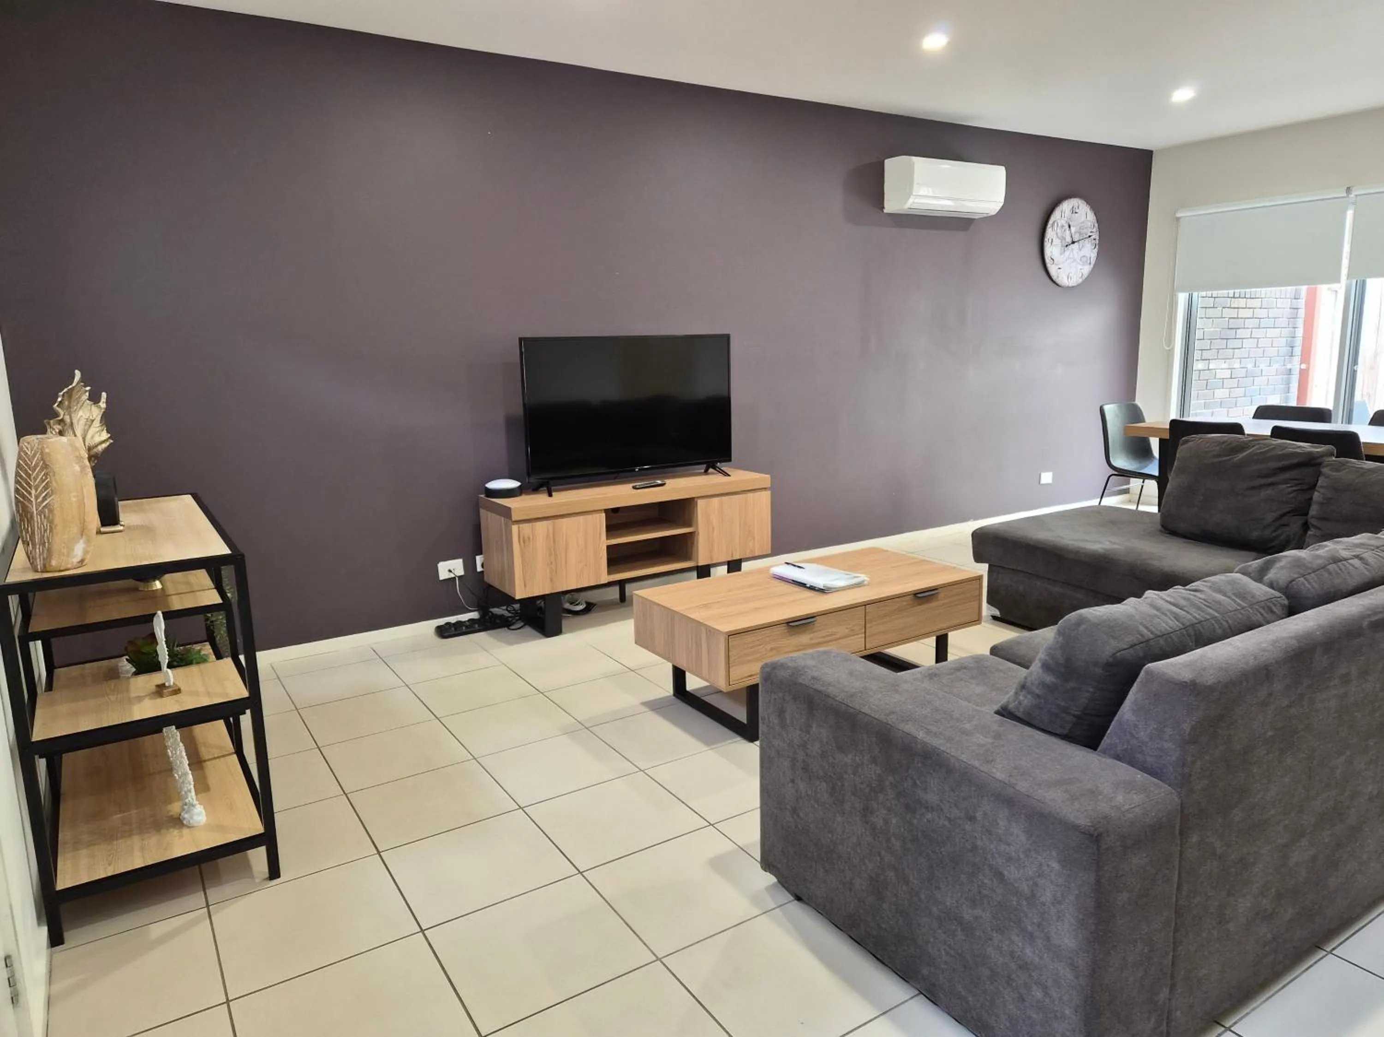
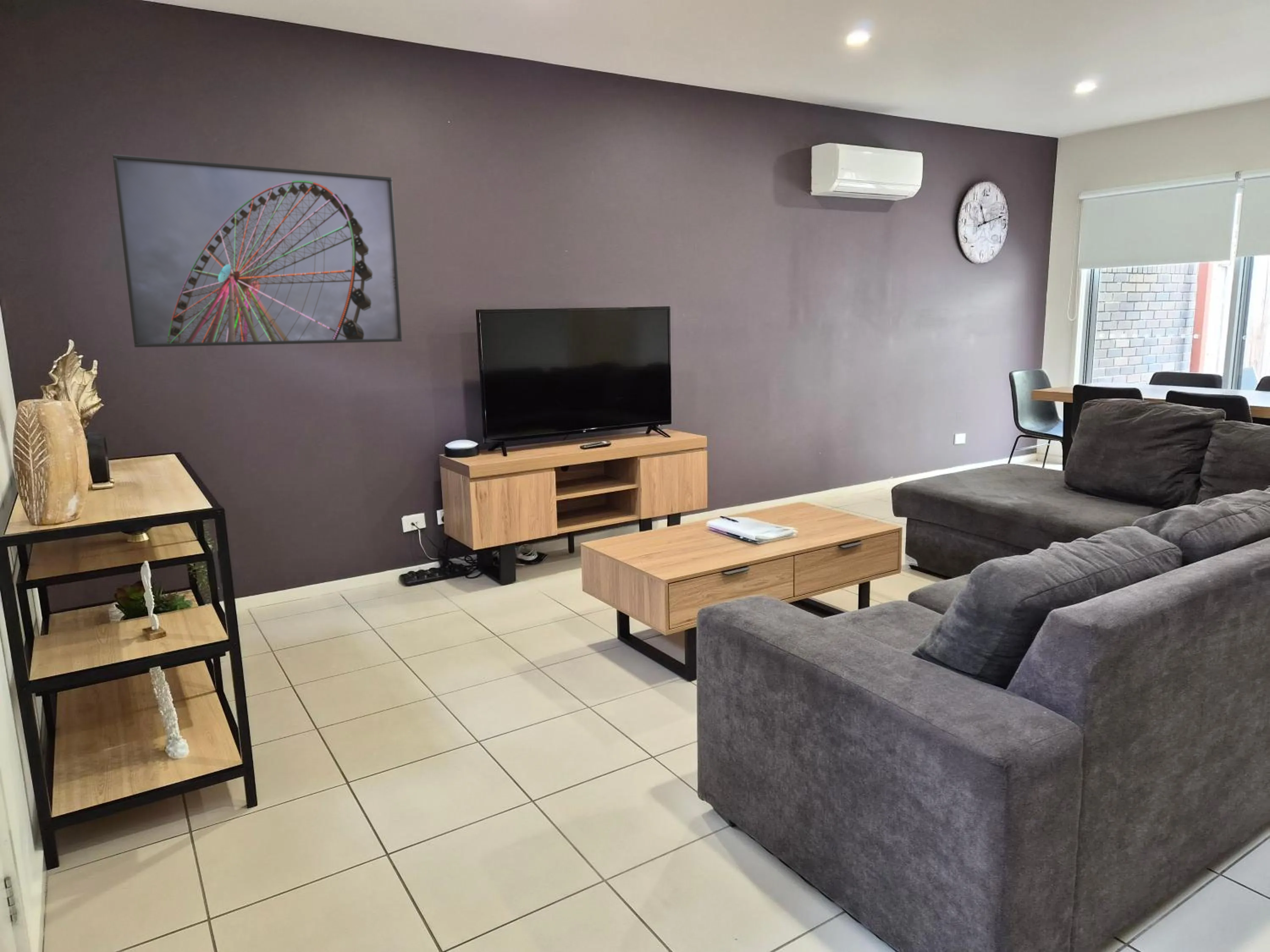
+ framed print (271, 257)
